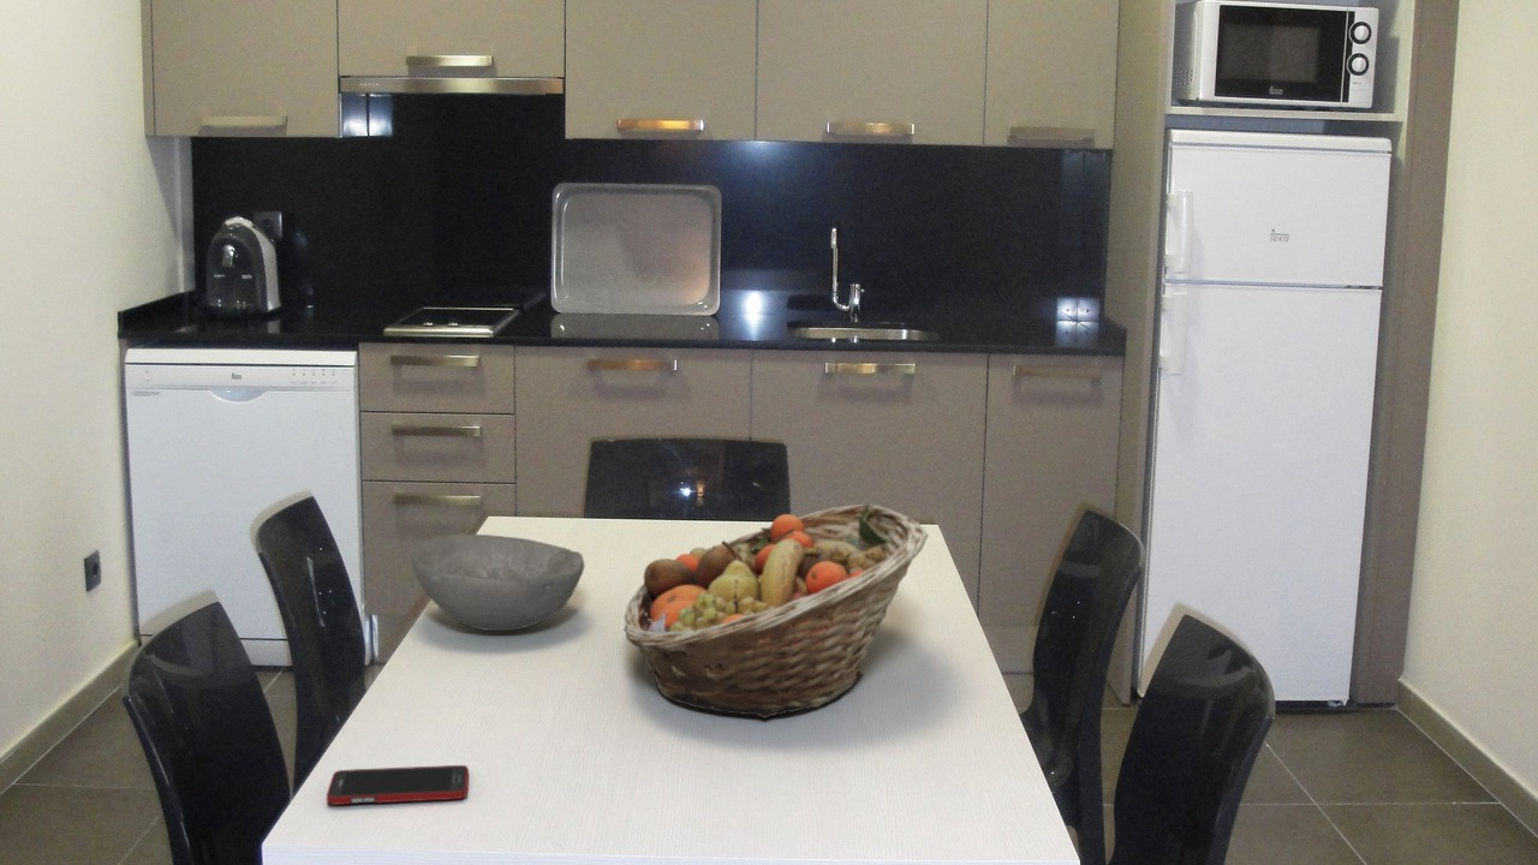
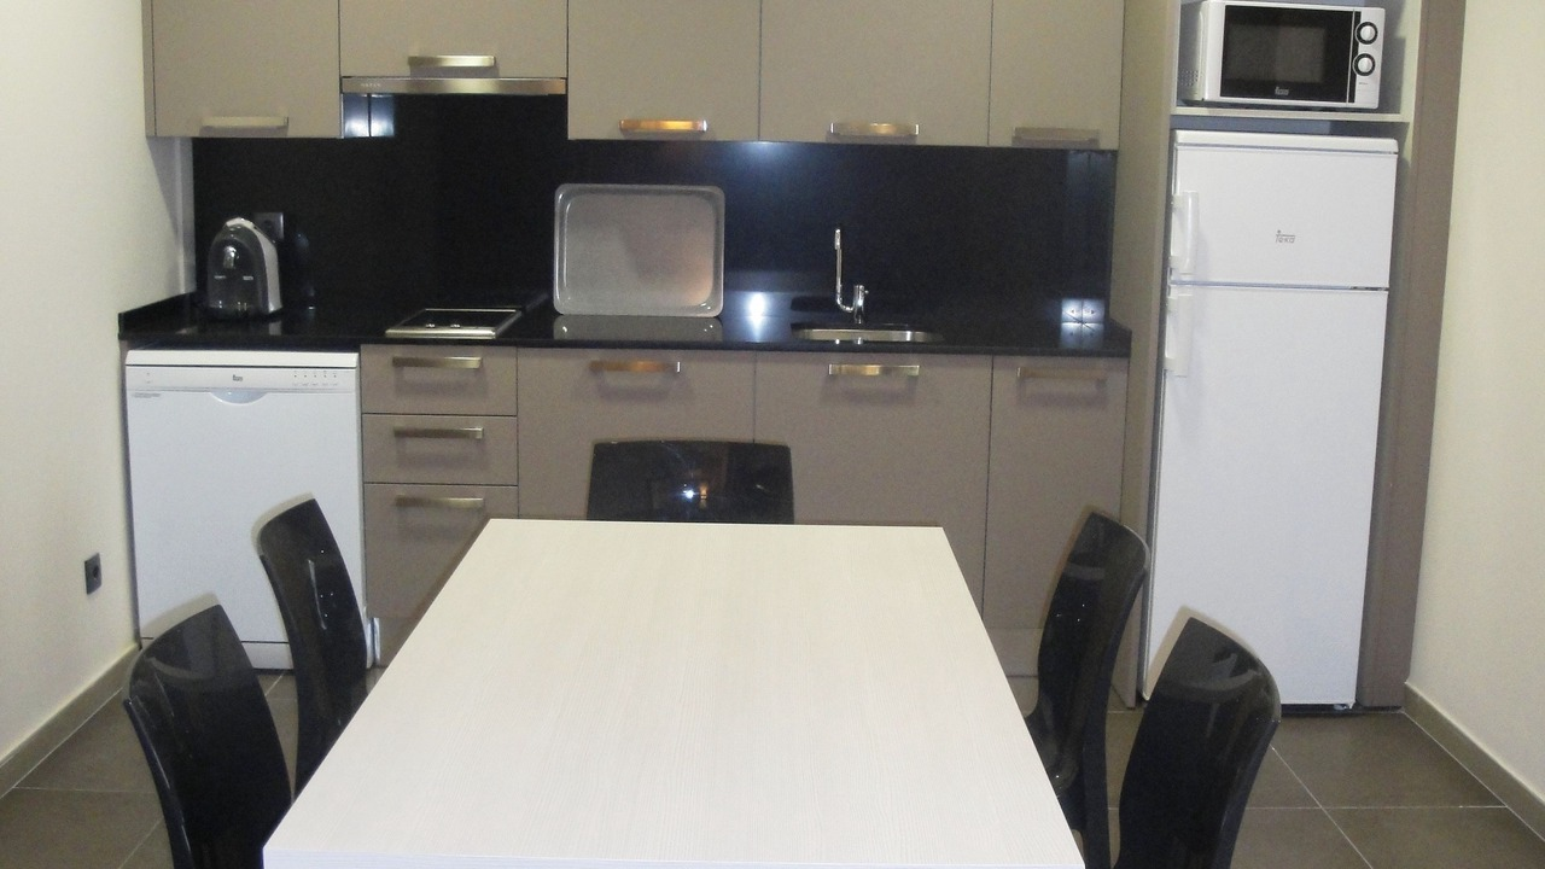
- bowl (499, 586)
- fruit basket (773, 597)
- cell phone (399, 785)
